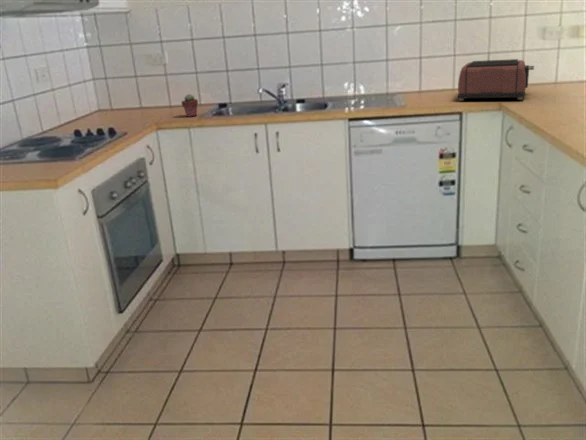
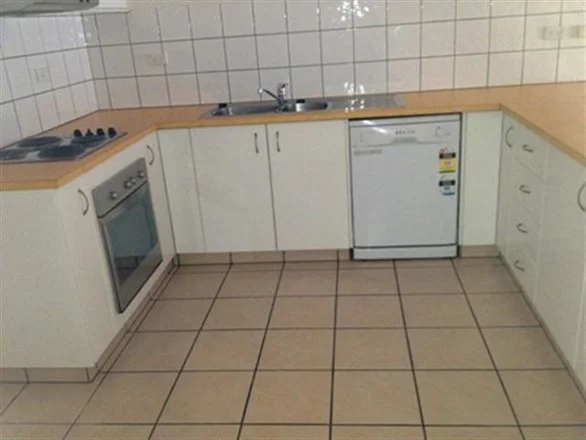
- potted succulent (190, 104)
- toaster (496, 79)
